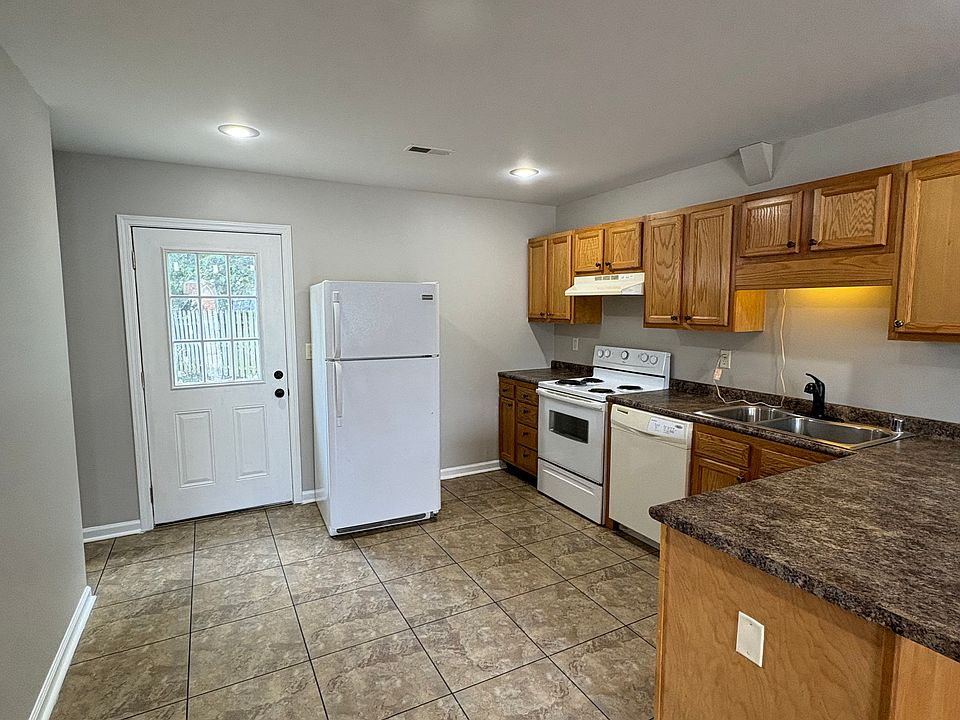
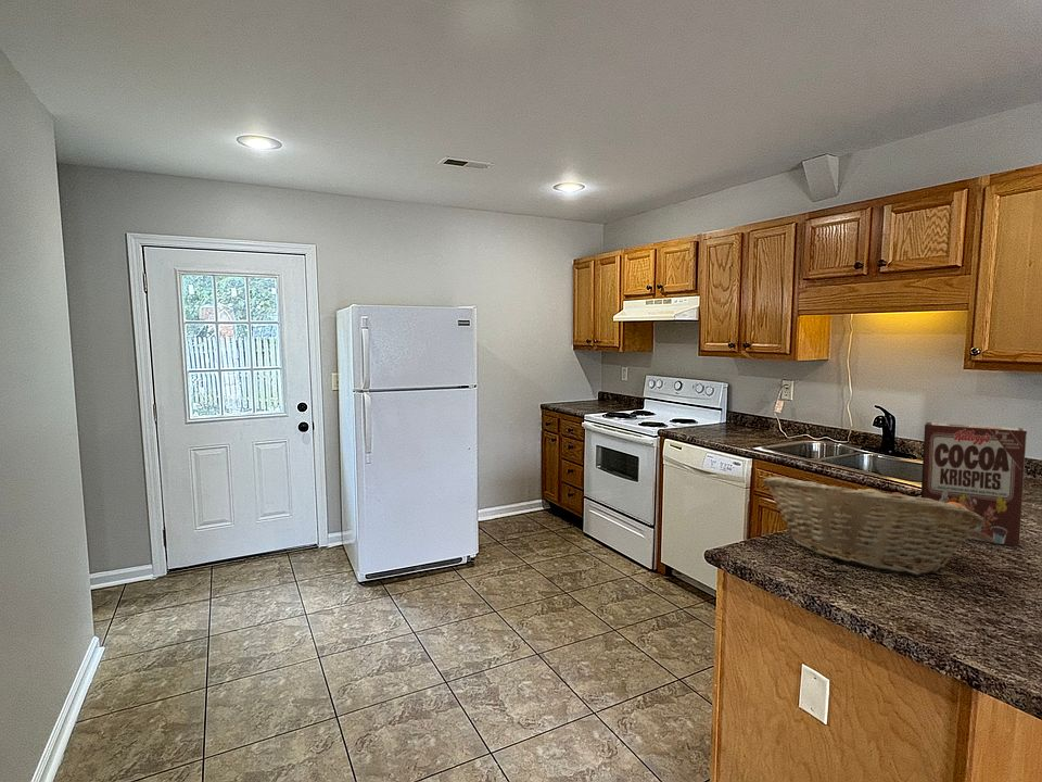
+ cereal box (969, 481)
+ fruit basket (862, 513)
